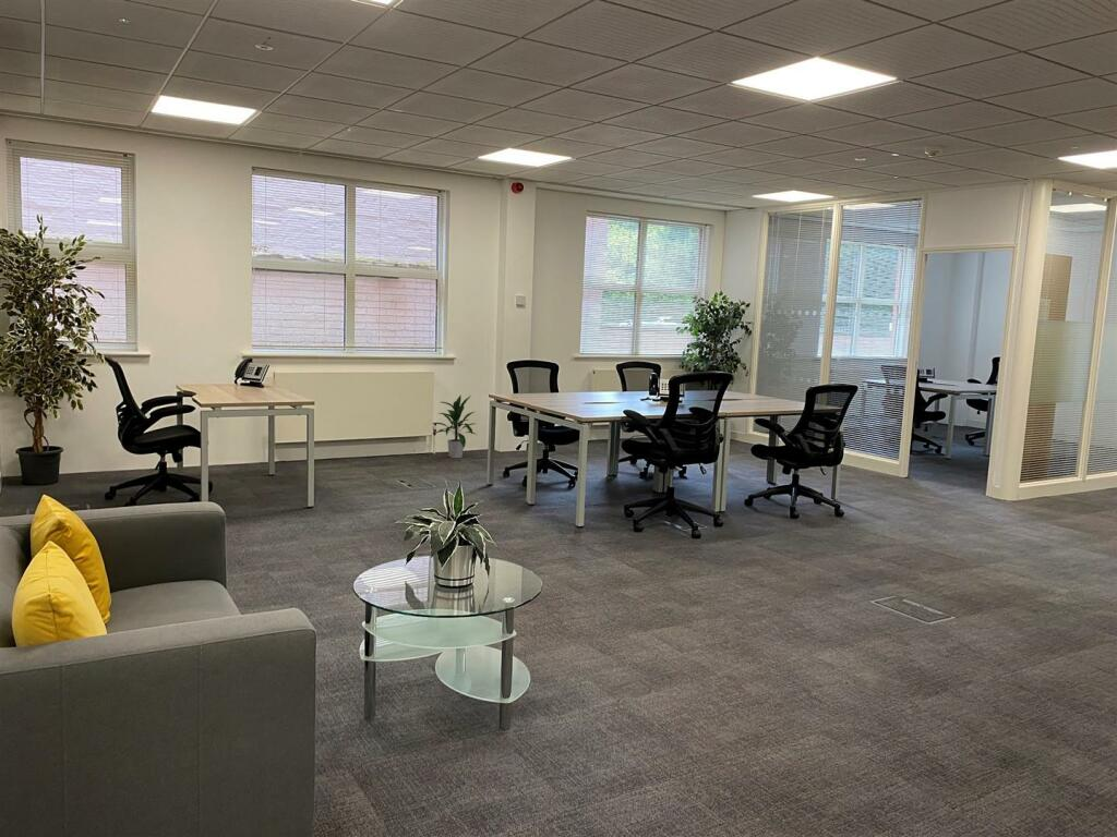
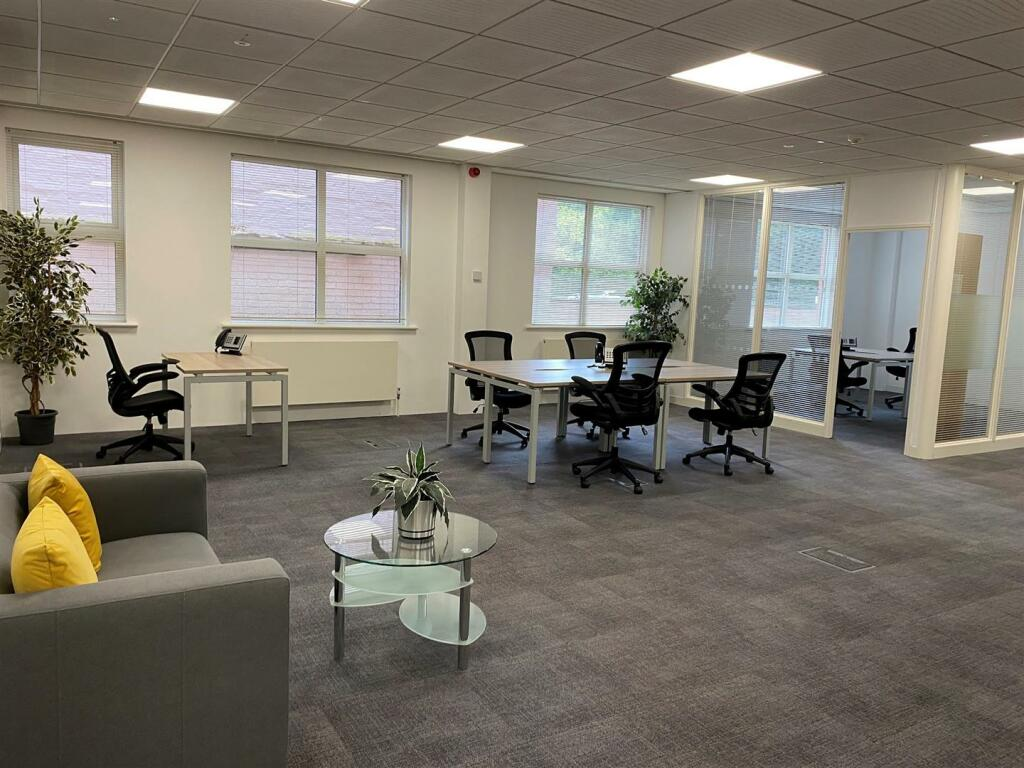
- indoor plant (456, 426)
